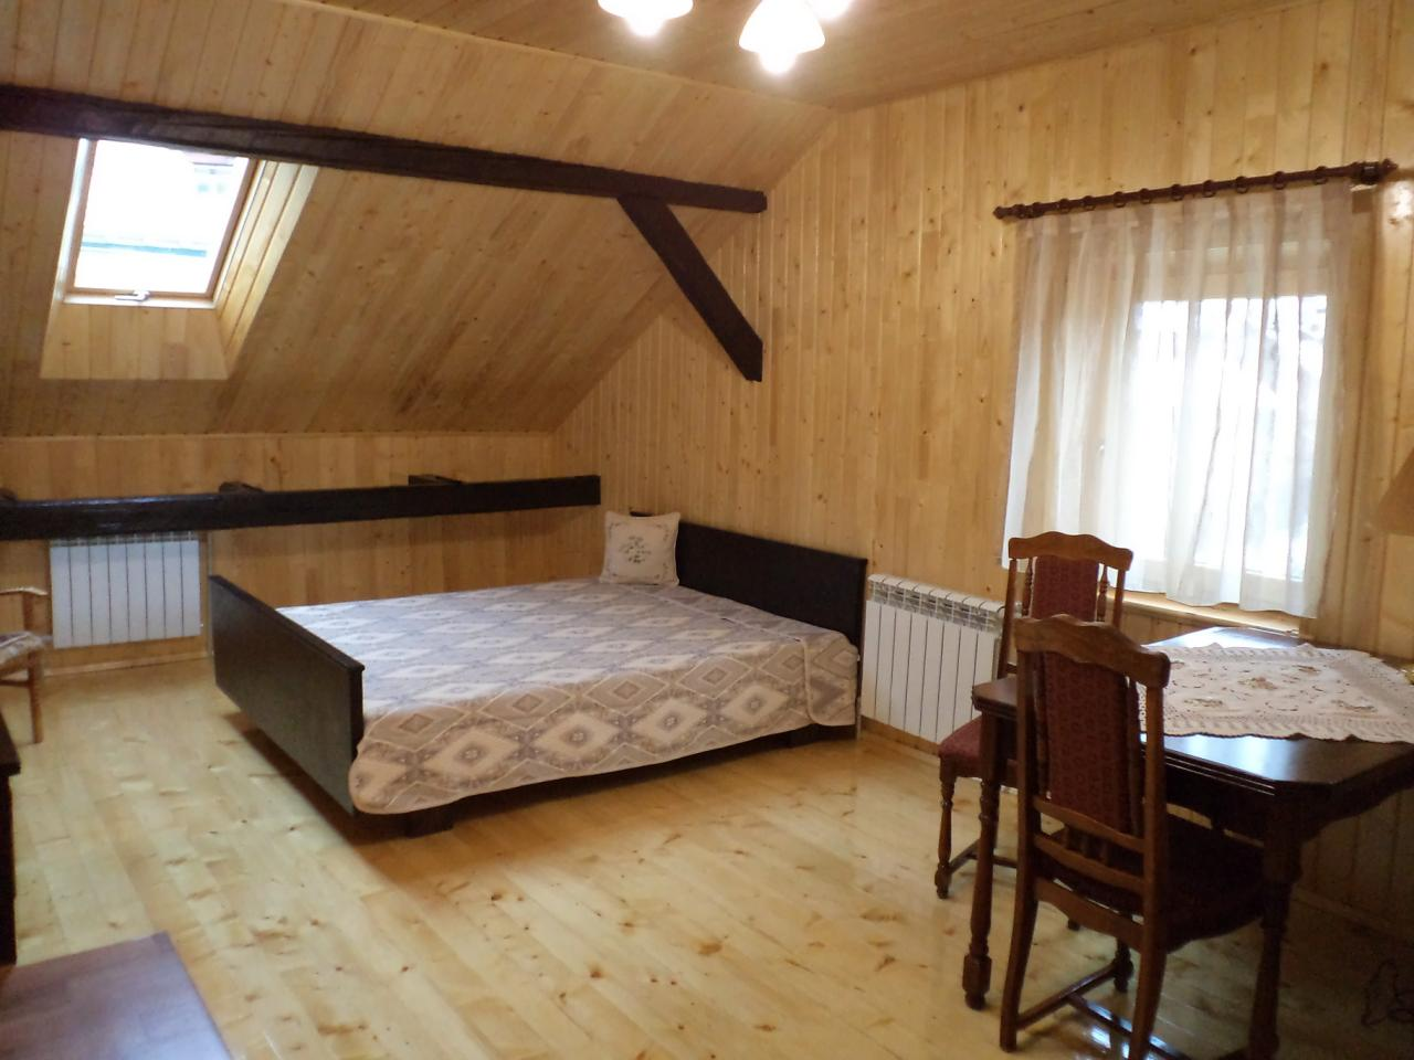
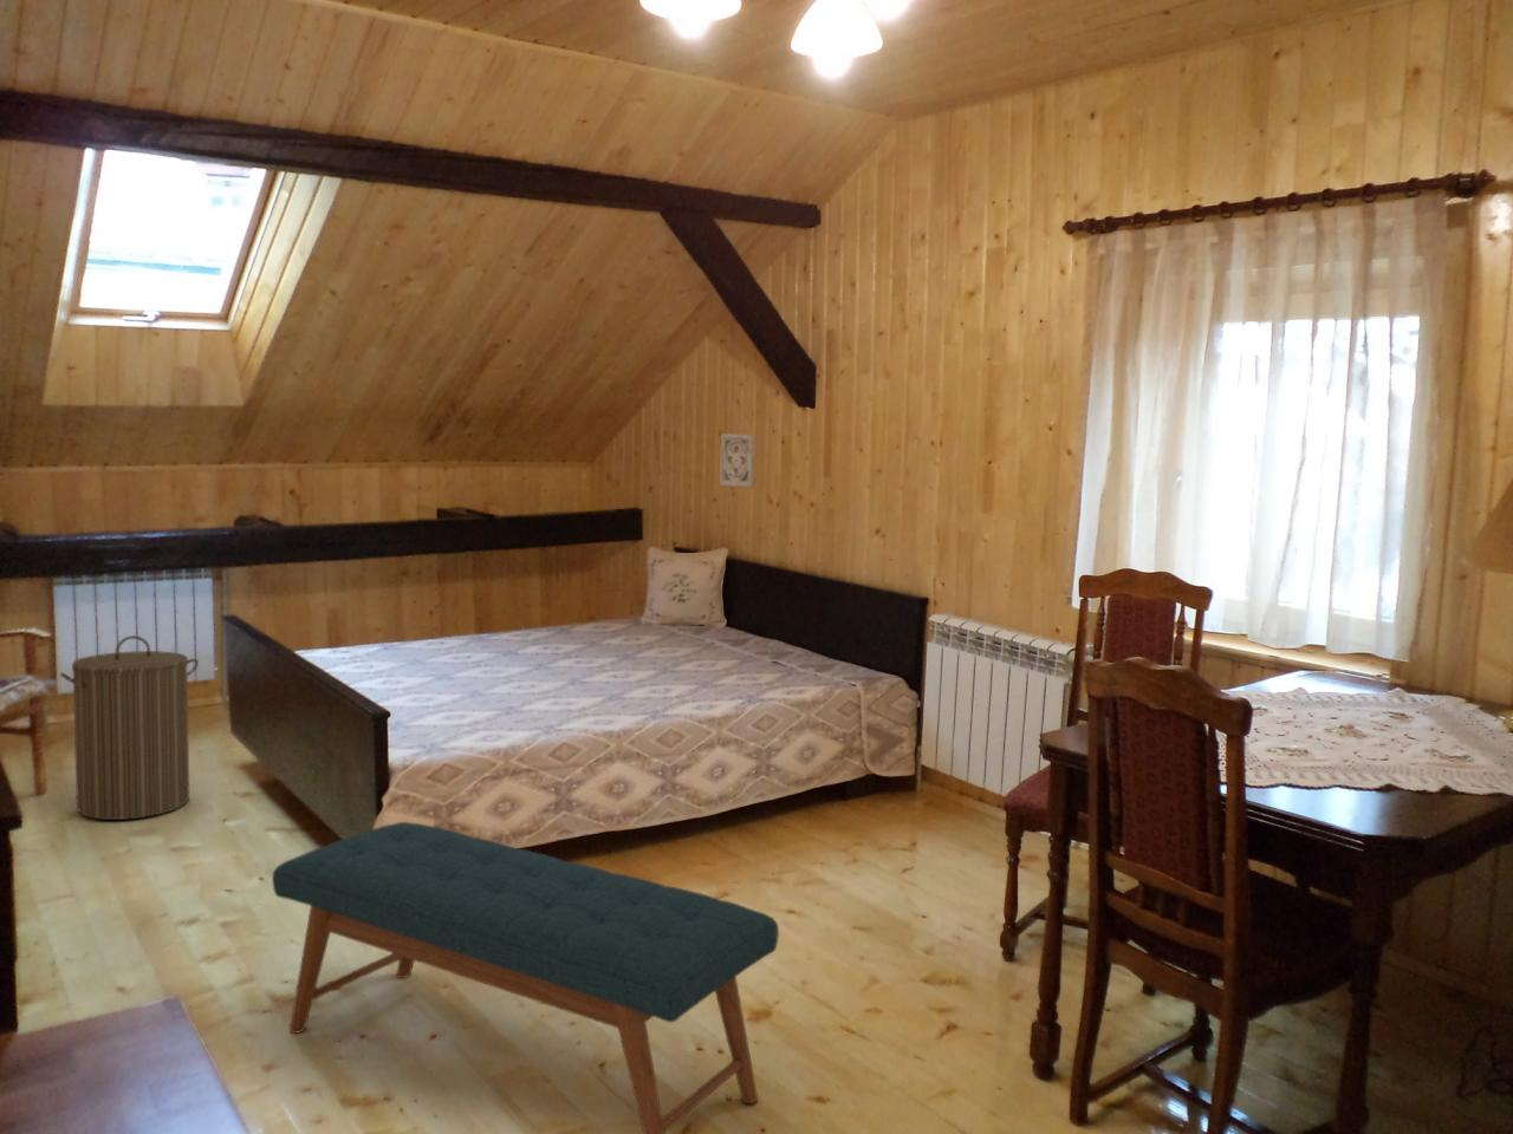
+ bench (515, 970)
+ wall ornament (736, 461)
+ laundry hamper (131, 721)
